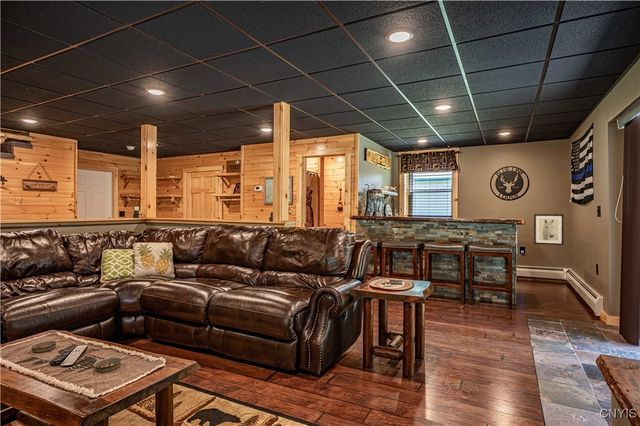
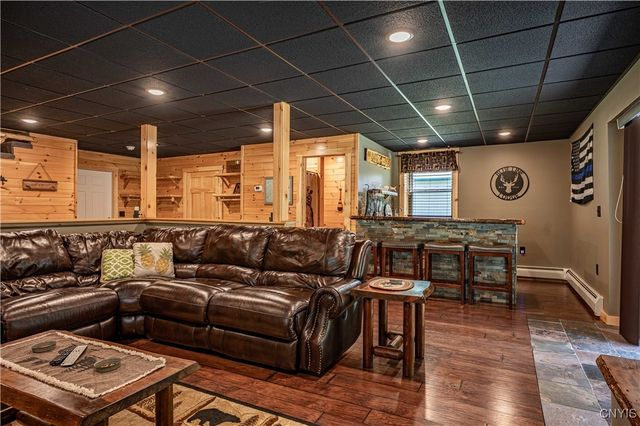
- wall art (548, 229)
